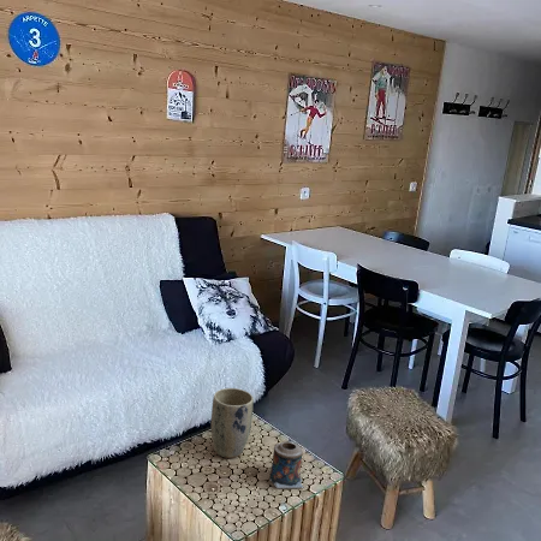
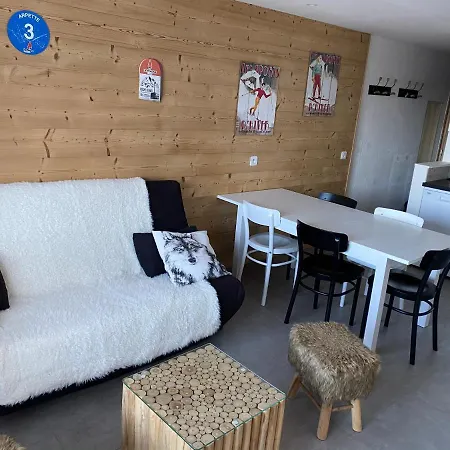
- candle (289, 464)
- plant pot (231, 423)
